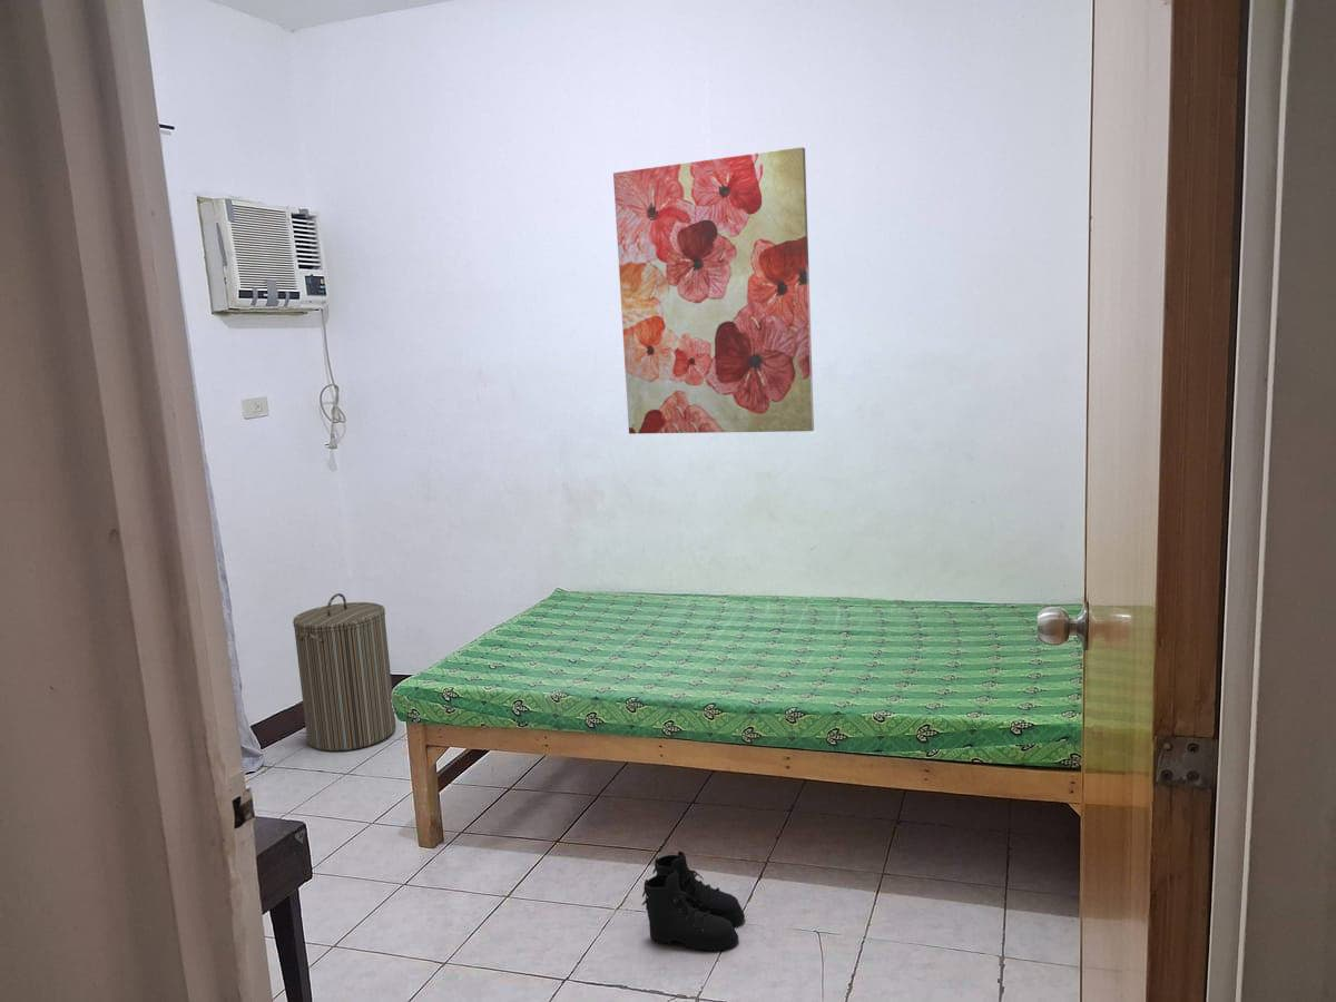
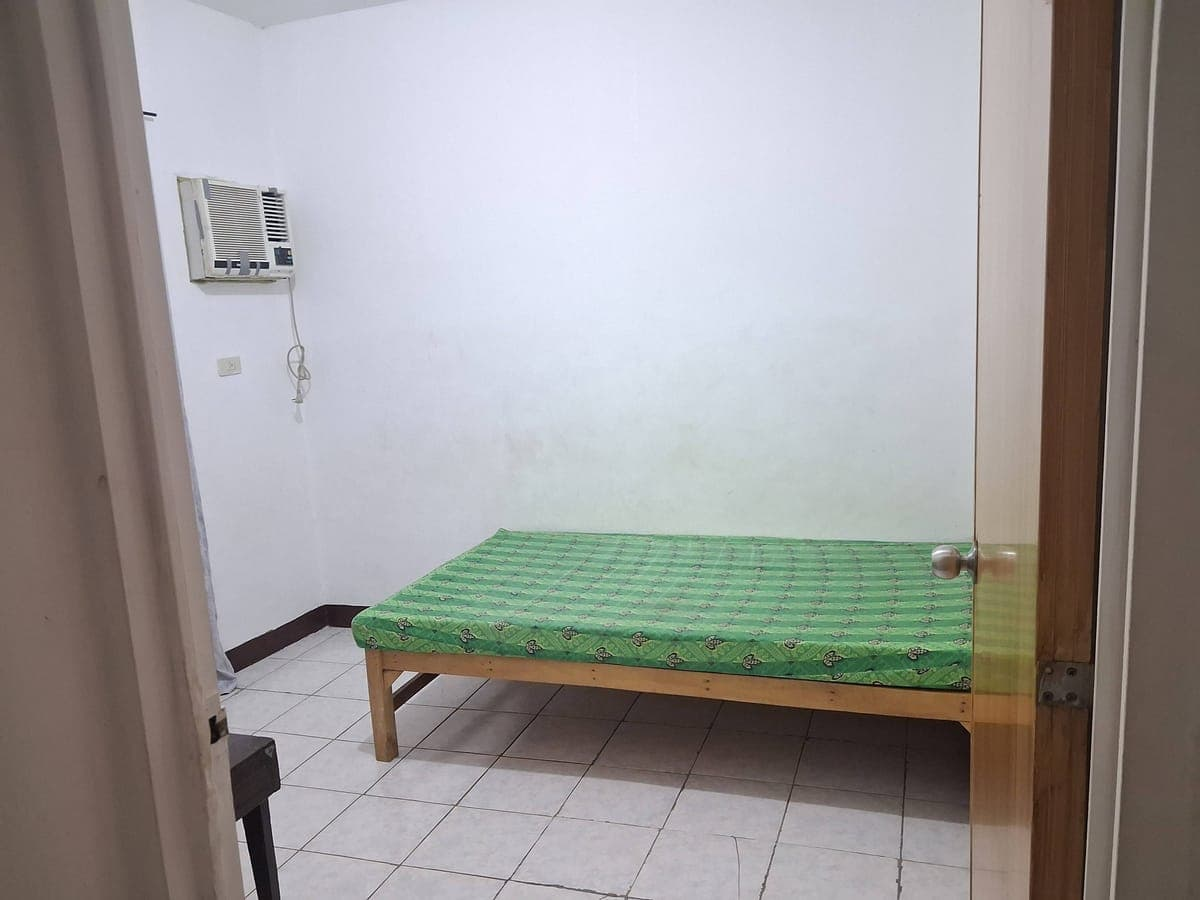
- wall art (711, 298)
- boots (692, 895)
- laundry hamper (344, 665)
